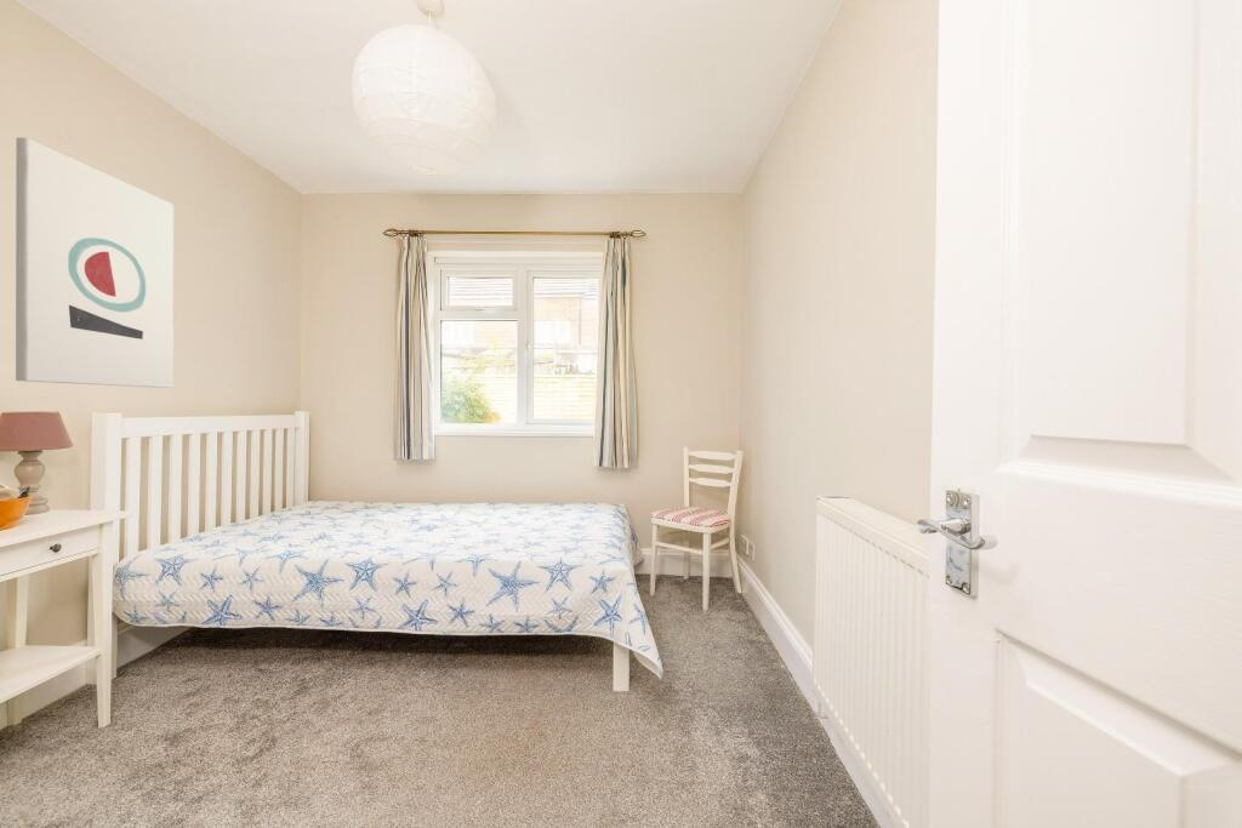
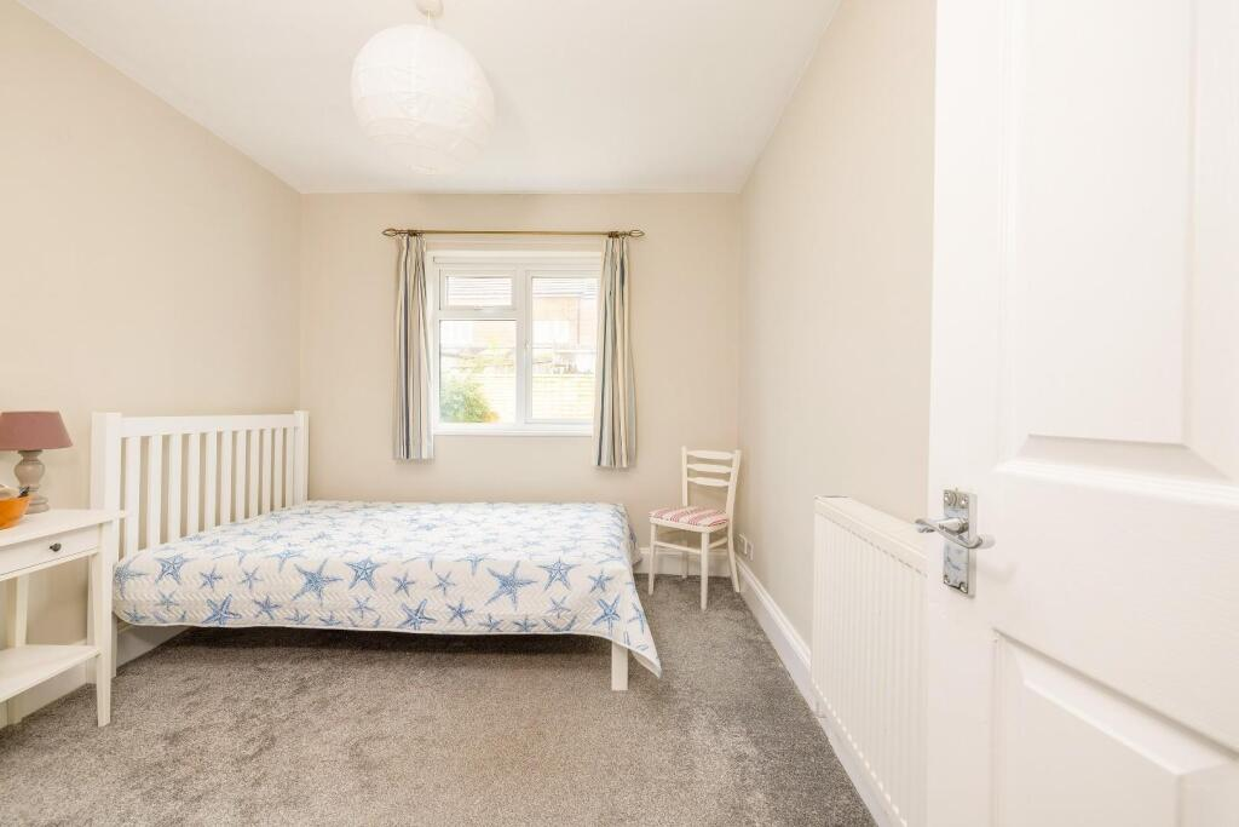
- wall art (104, 280)
